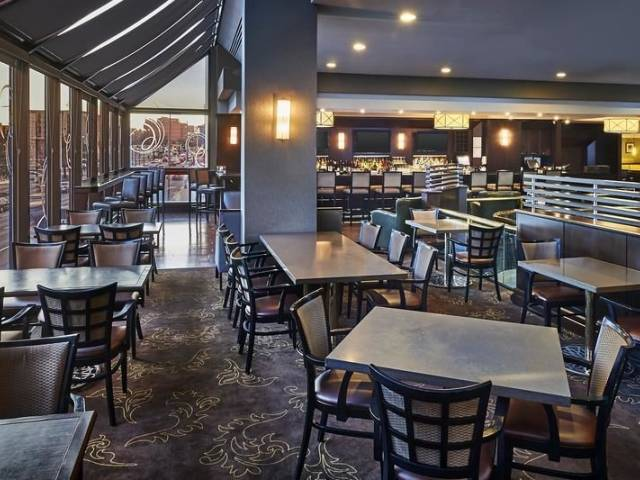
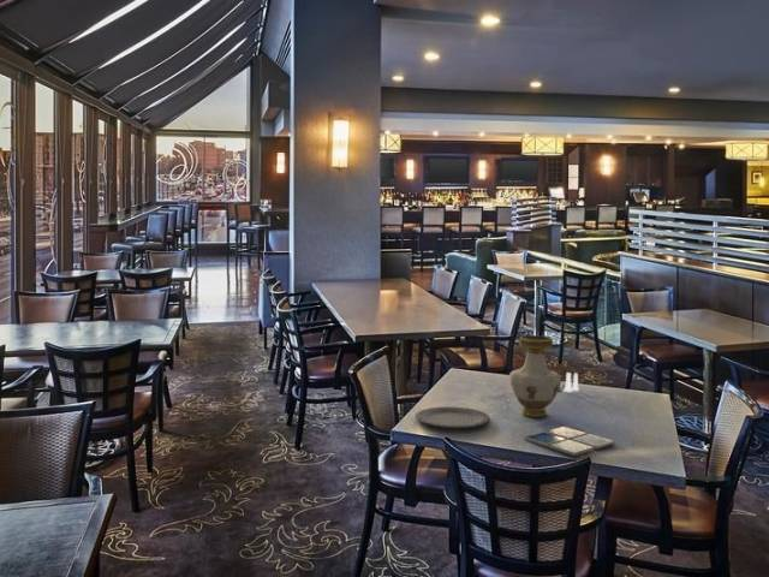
+ vase (535, 375)
+ plate (452, 417)
+ salt and pepper shaker set (567, 380)
+ drink coaster (568, 440)
